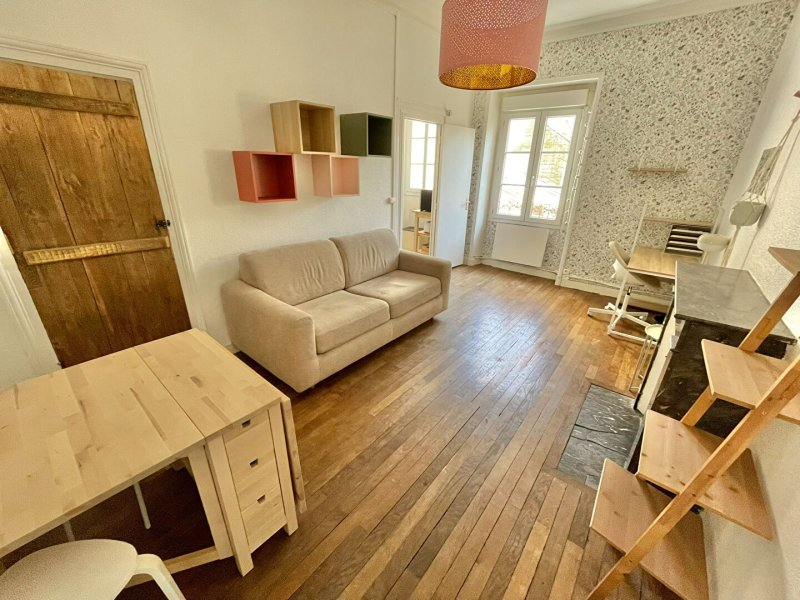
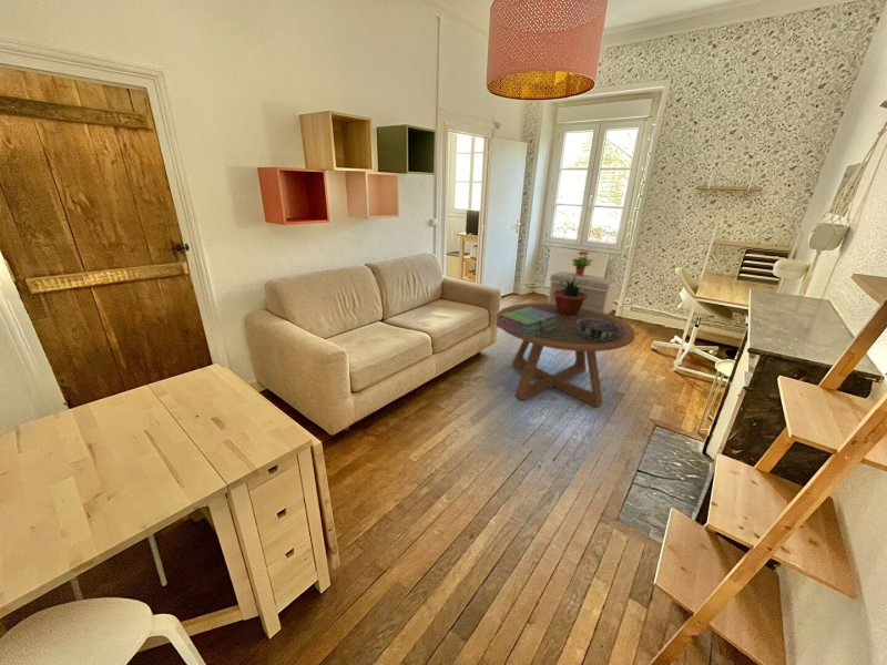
+ coffee table (557, 348)
+ potted plant (581, 263)
+ stack of books (527, 320)
+ potted plant (572, 296)
+ decorative bowl (597, 329)
+ bench (581, 290)
